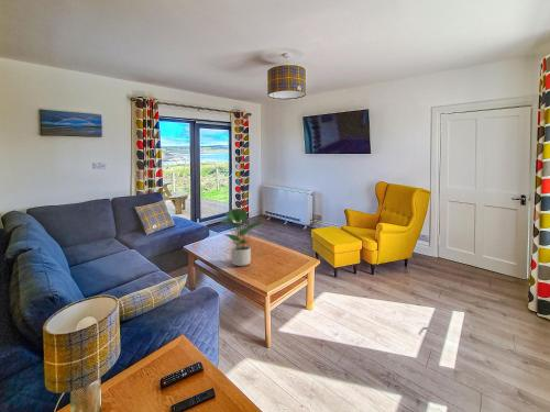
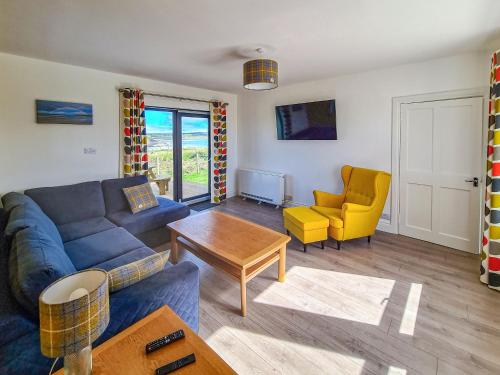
- potted plant (243, 235)
